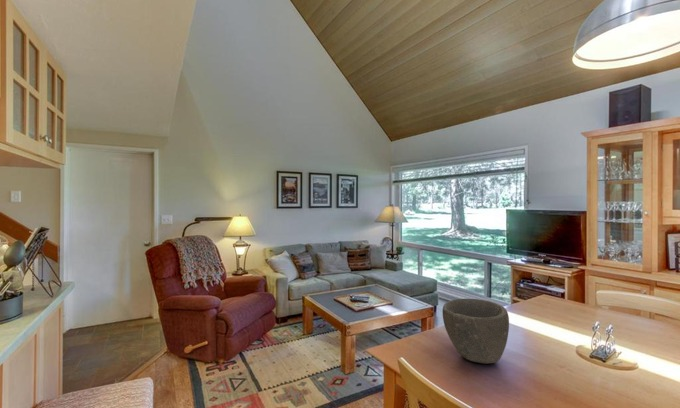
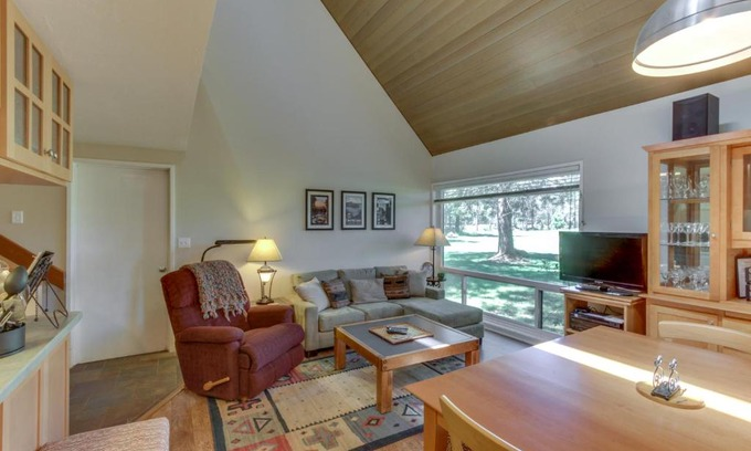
- bowl (474, 331)
